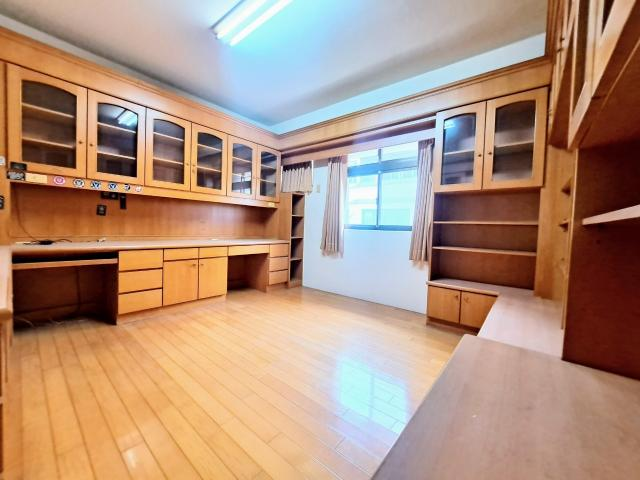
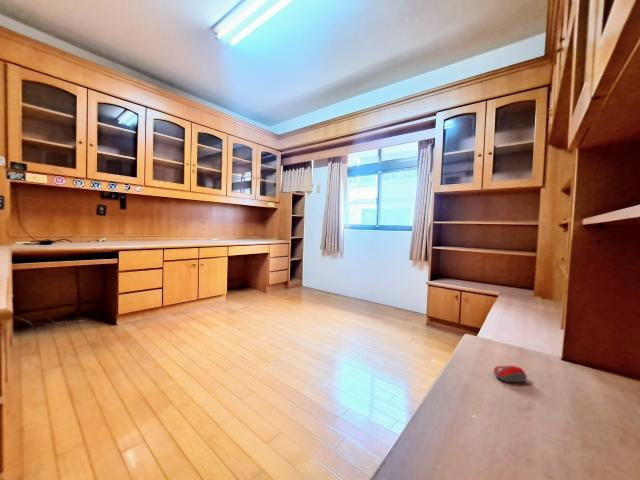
+ computer mouse (510, 372)
